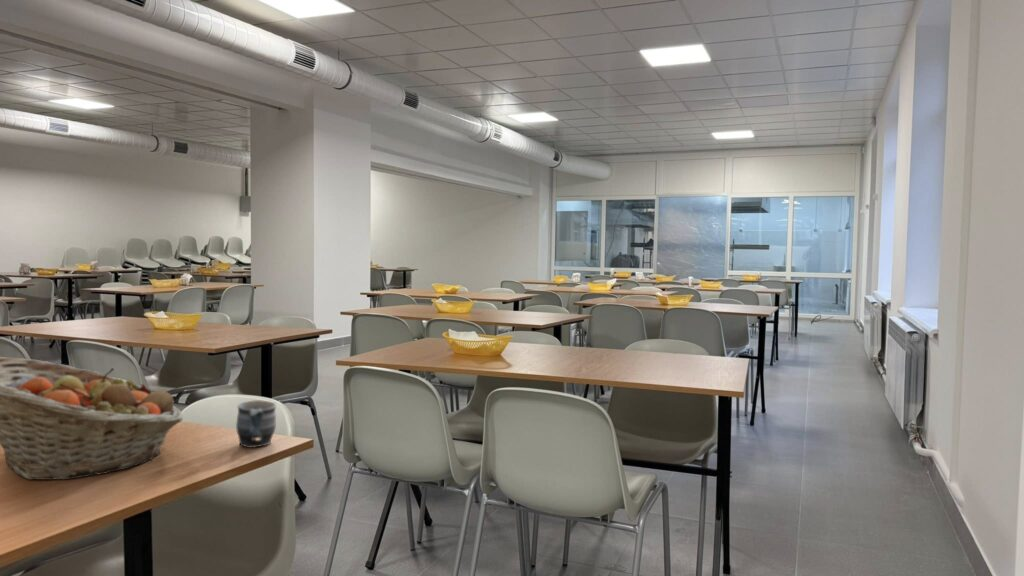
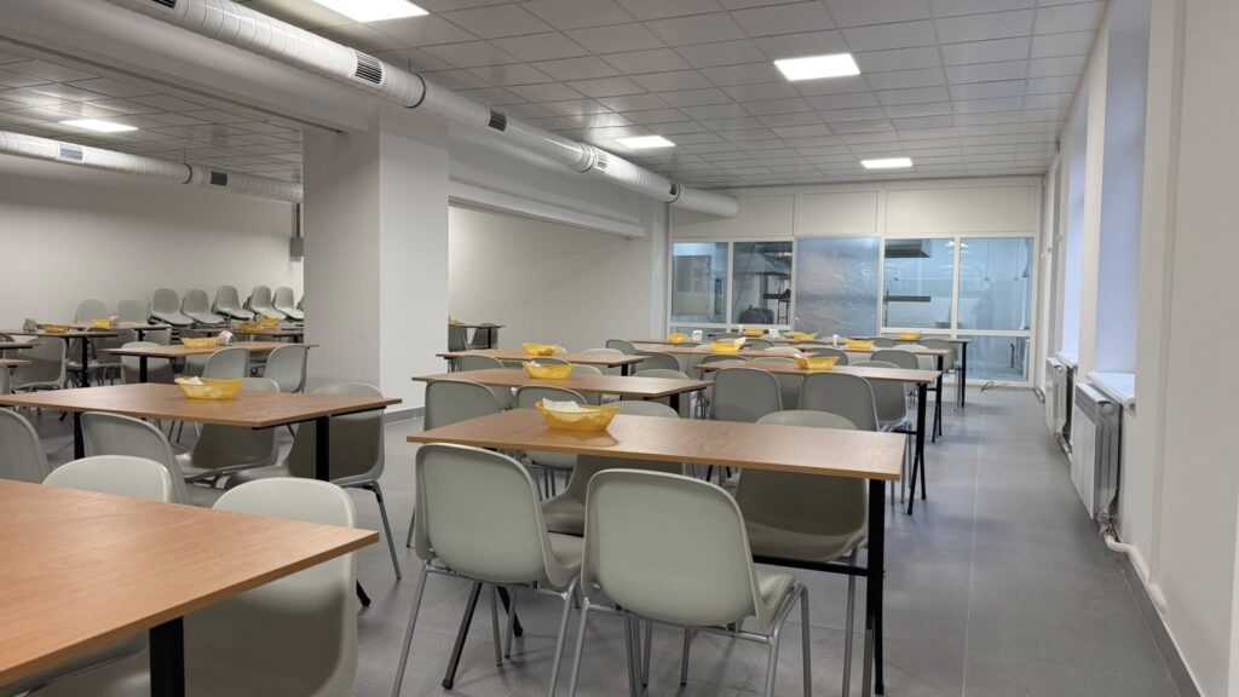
- fruit basket (76, 407)
- mug (257, 425)
